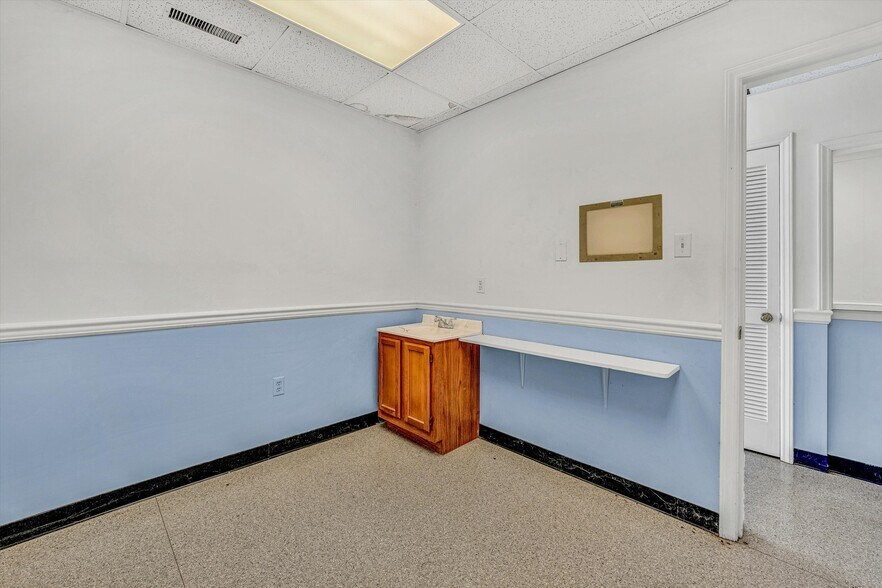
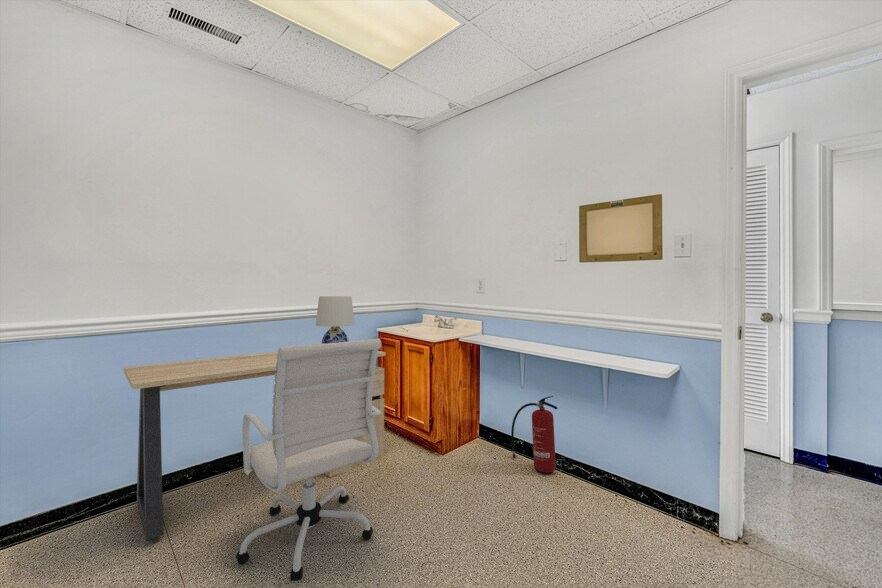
+ fire extinguisher (532, 428)
+ desk (263, 376)
+ office chair (307, 436)
+ table lamp (335, 323)
